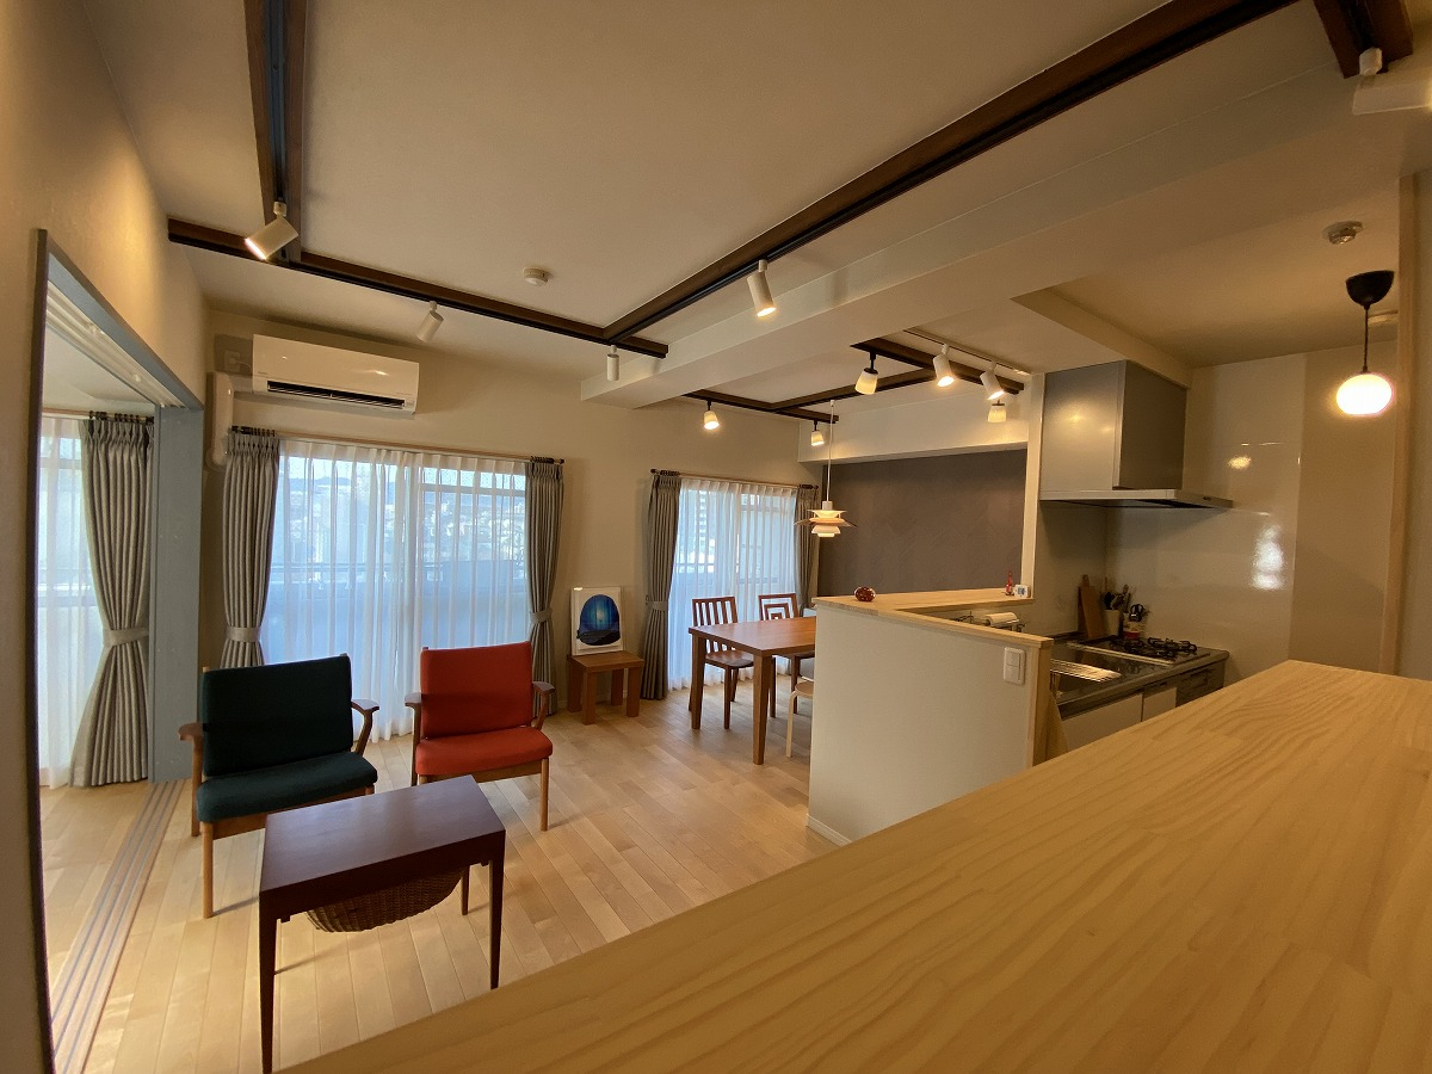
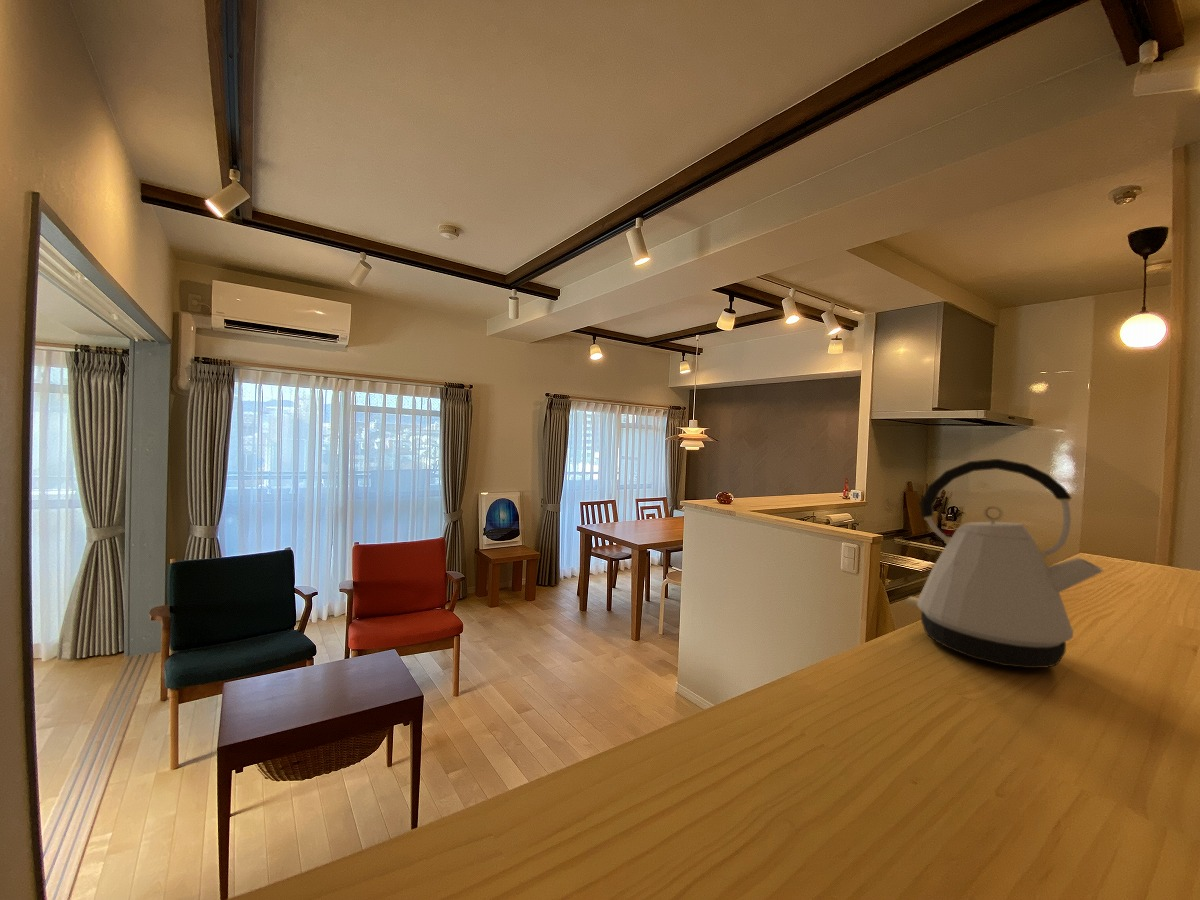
+ kettle (997, 554)
